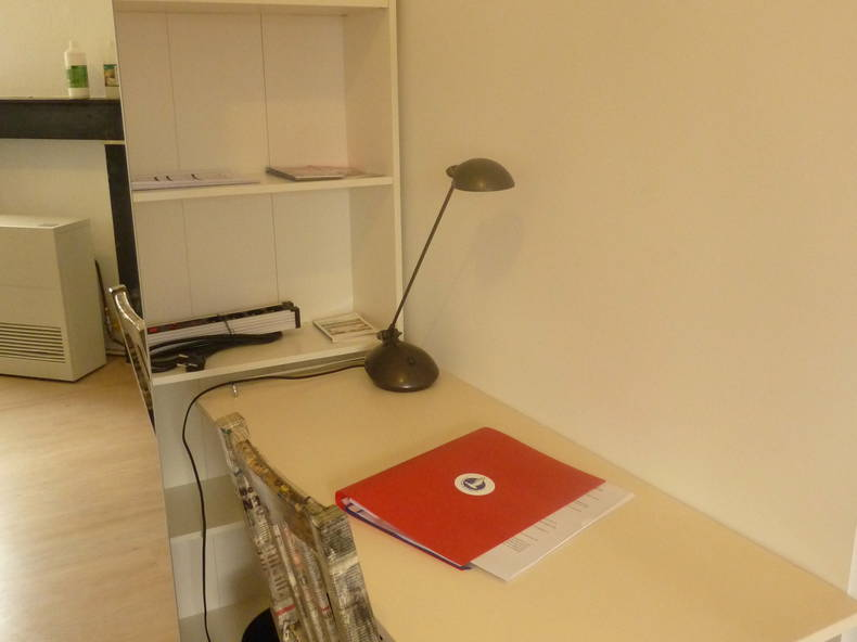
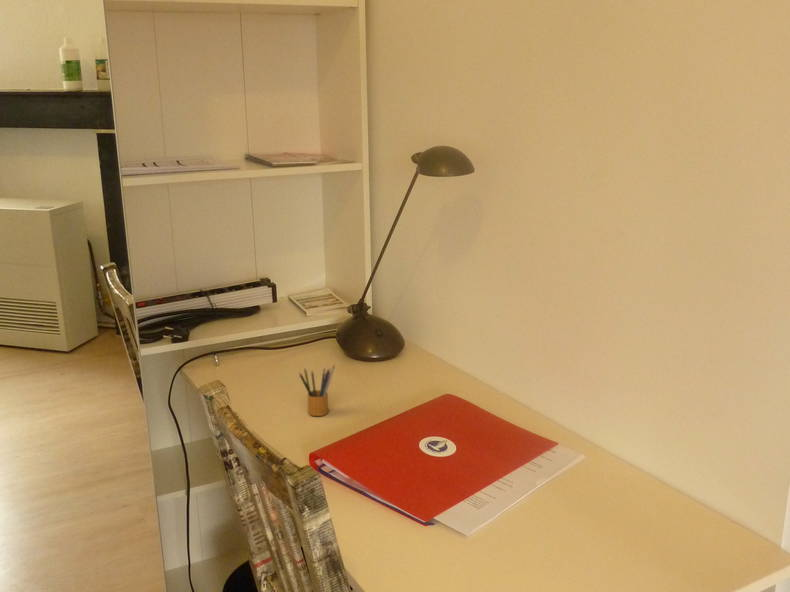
+ pencil box (316, 390)
